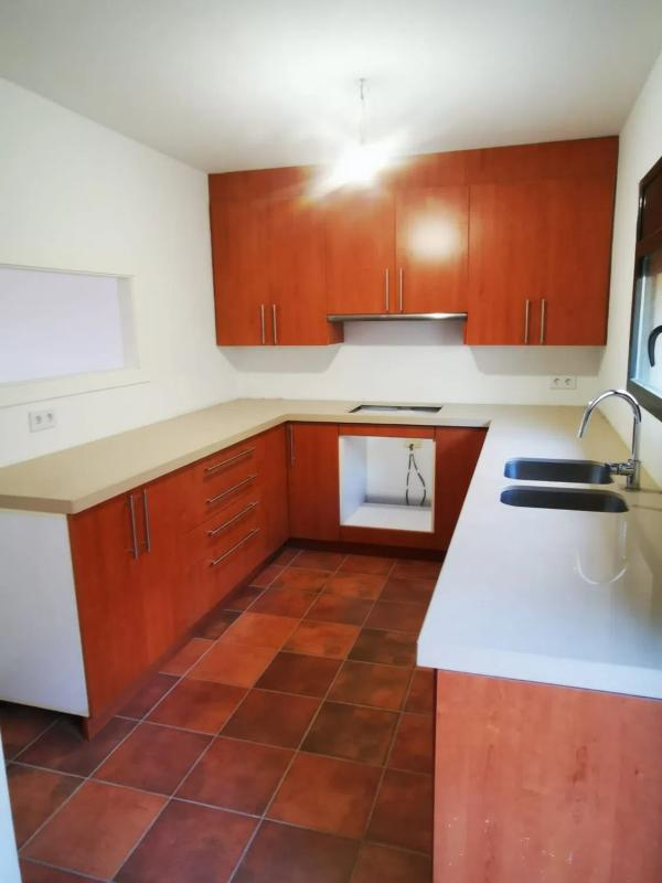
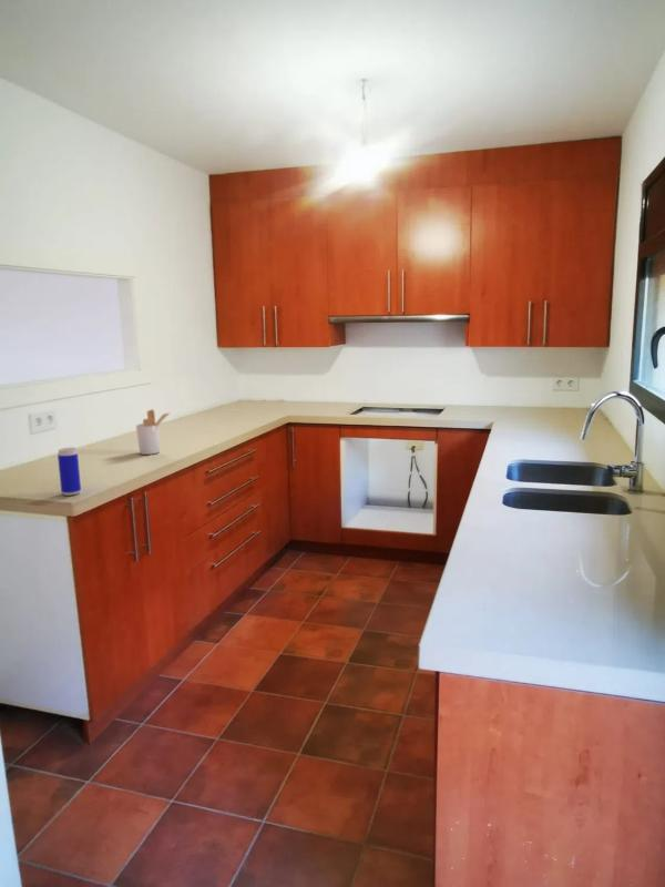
+ utensil holder (154, 431)
+ beverage can (69, 471)
